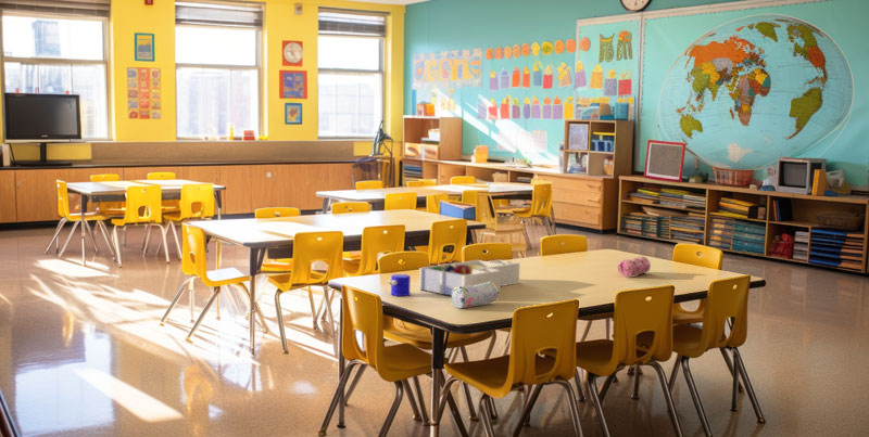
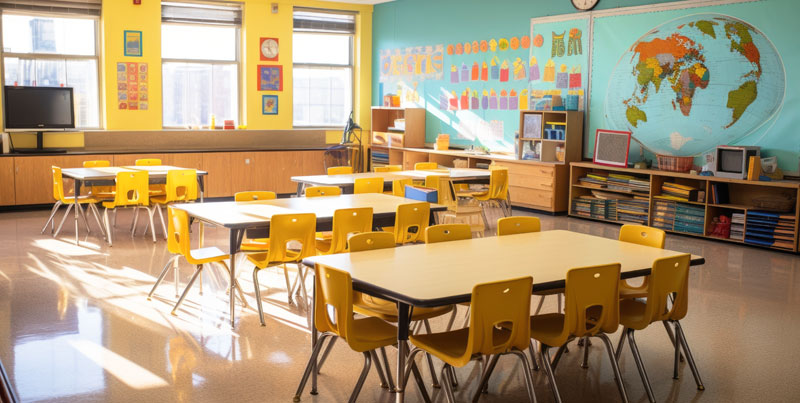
- pencil case (474, 294)
- desk organizer (477, 277)
- pencil case (633, 266)
- cup (399, 285)
